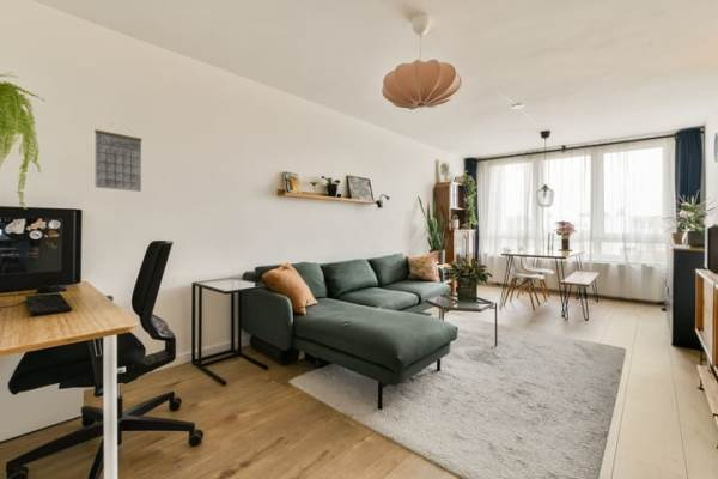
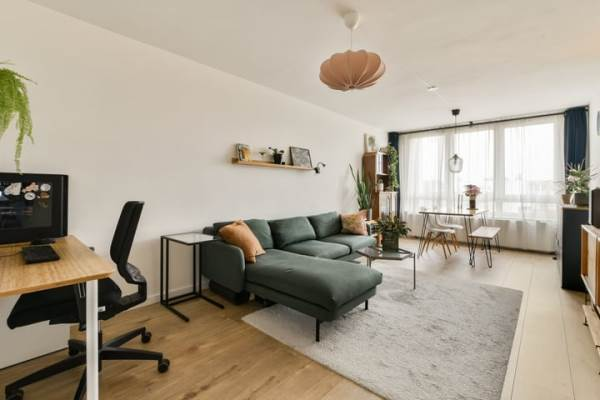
- calendar (118, 154)
